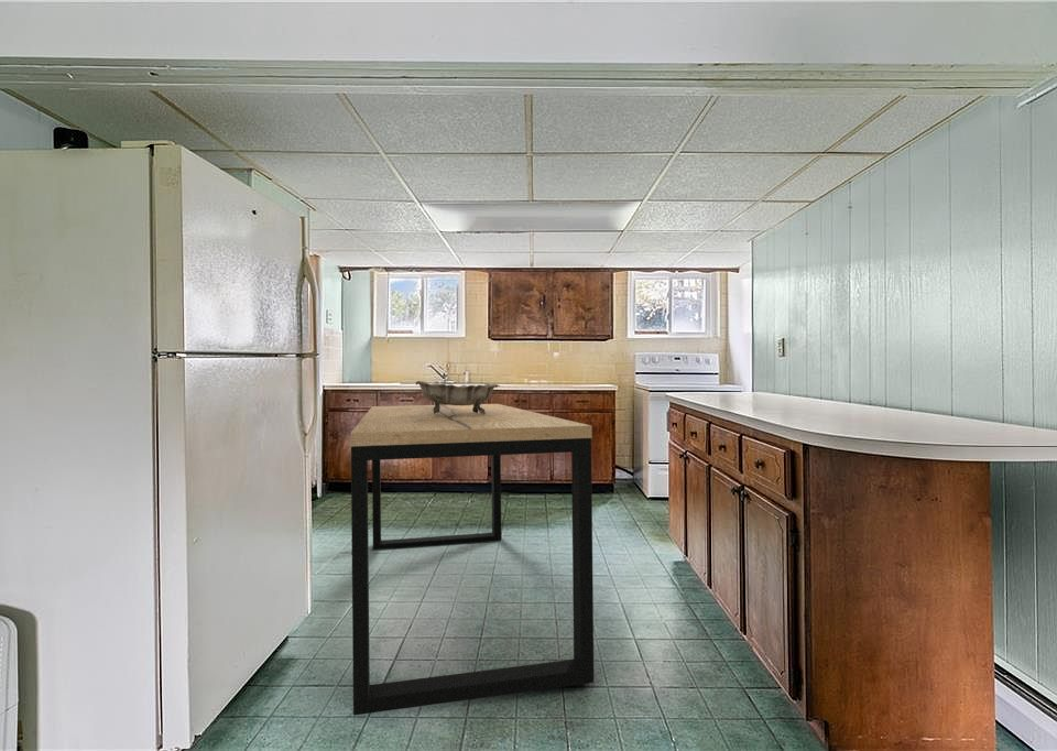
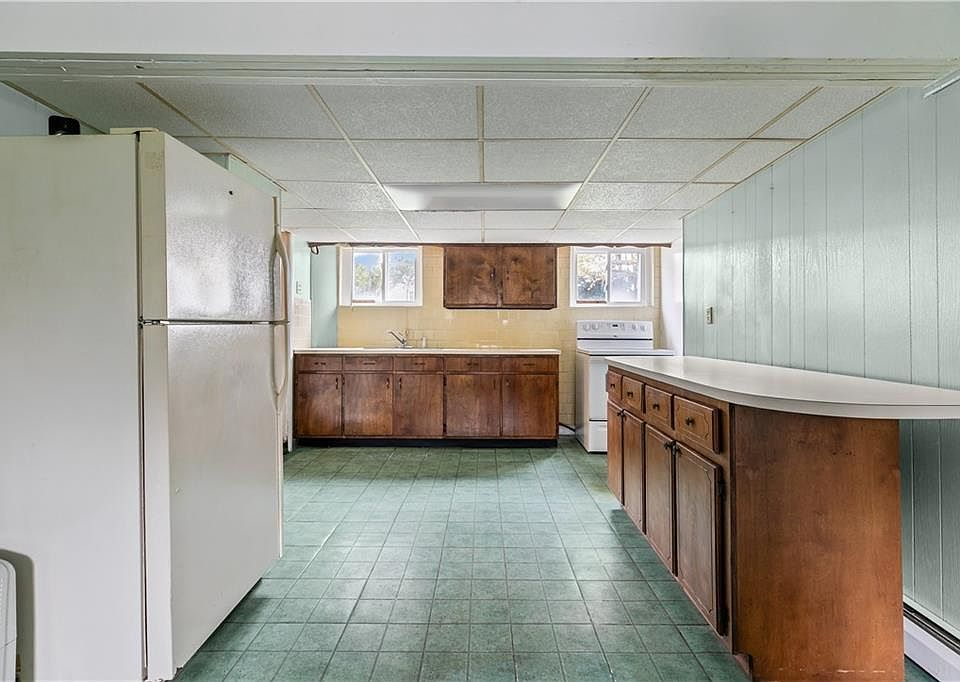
- decorative bowl (458, 396)
- dining table (450, 535)
